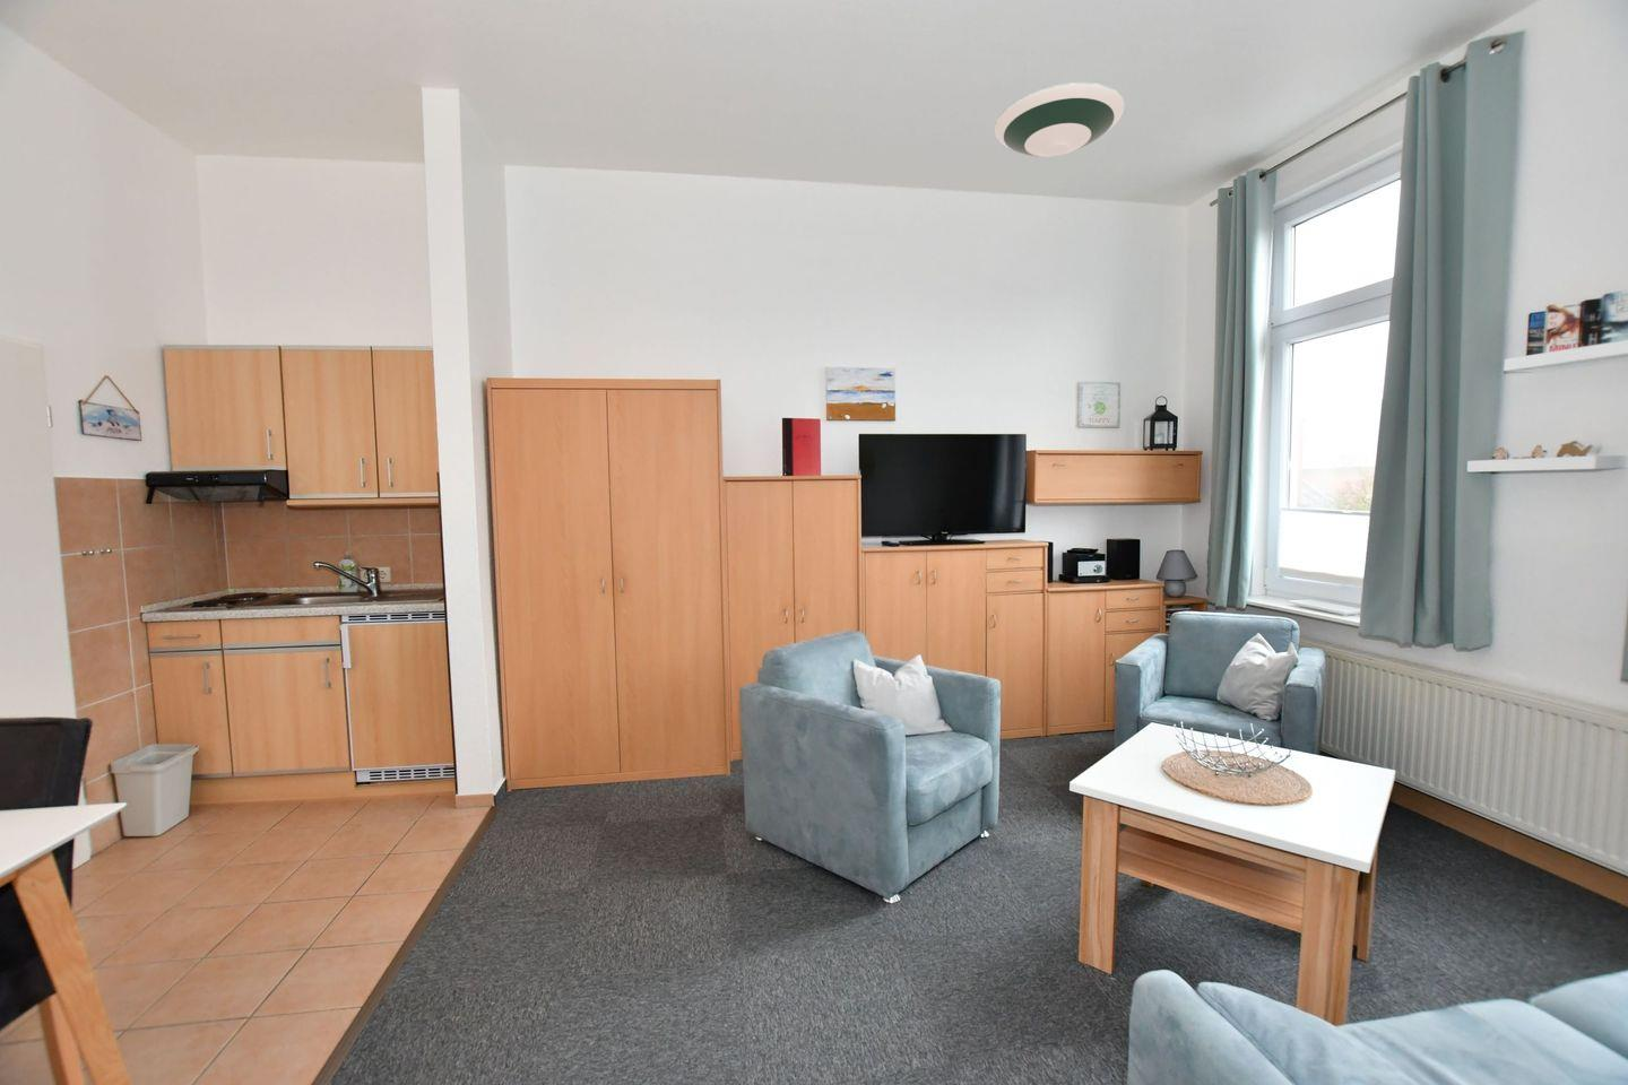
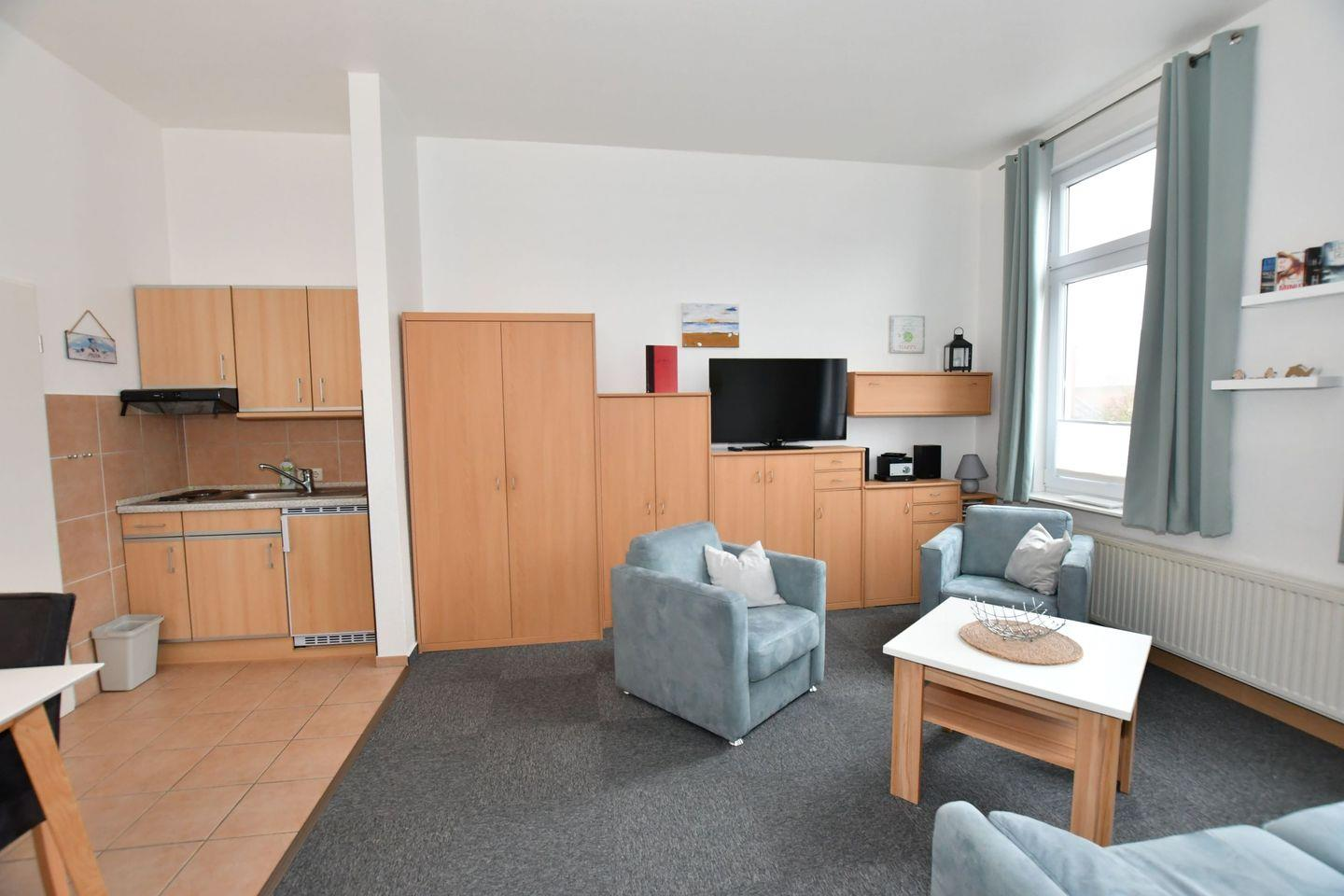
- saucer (1057, 134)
